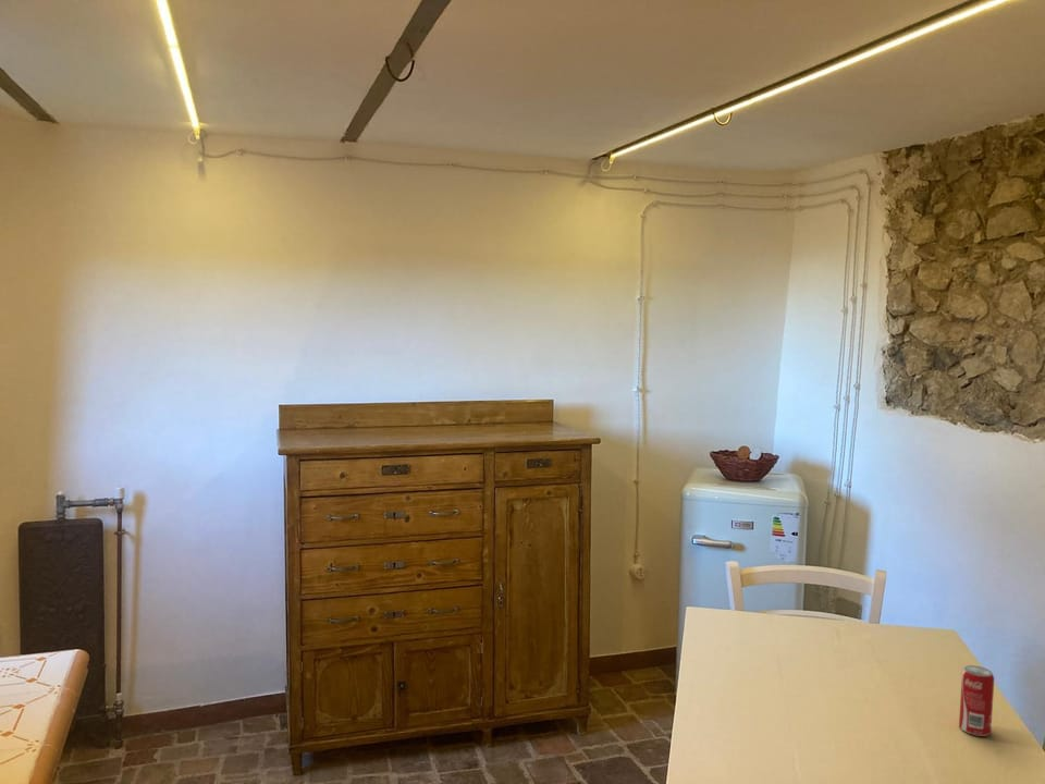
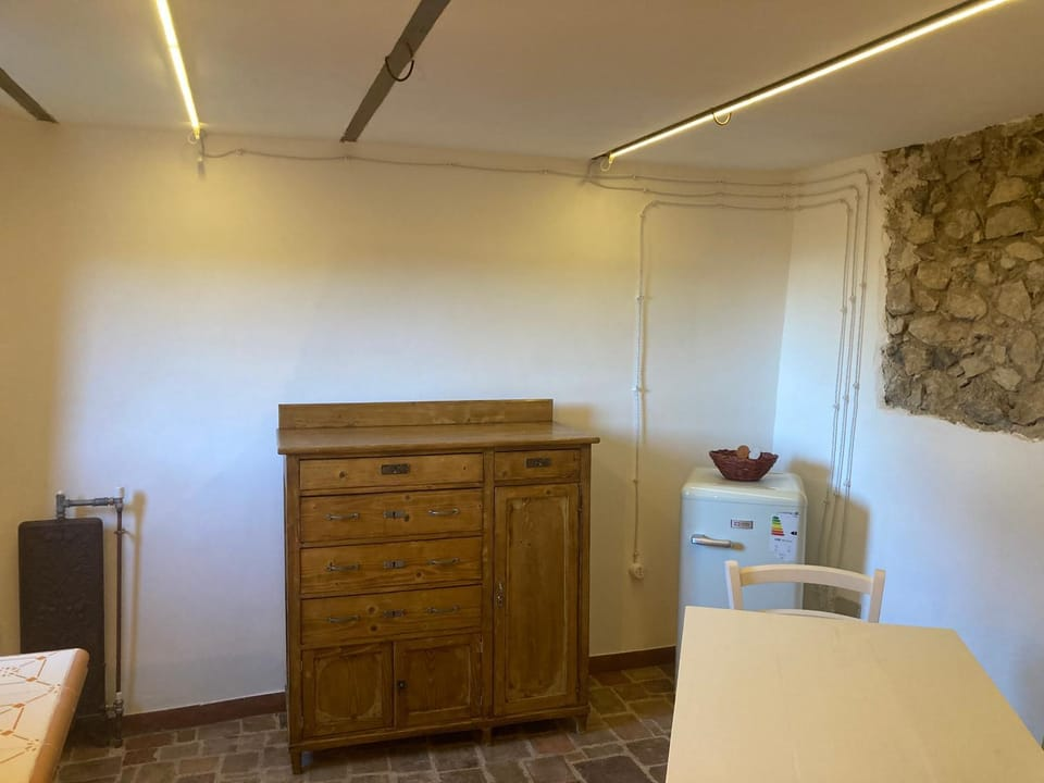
- beverage can (976, 699)
